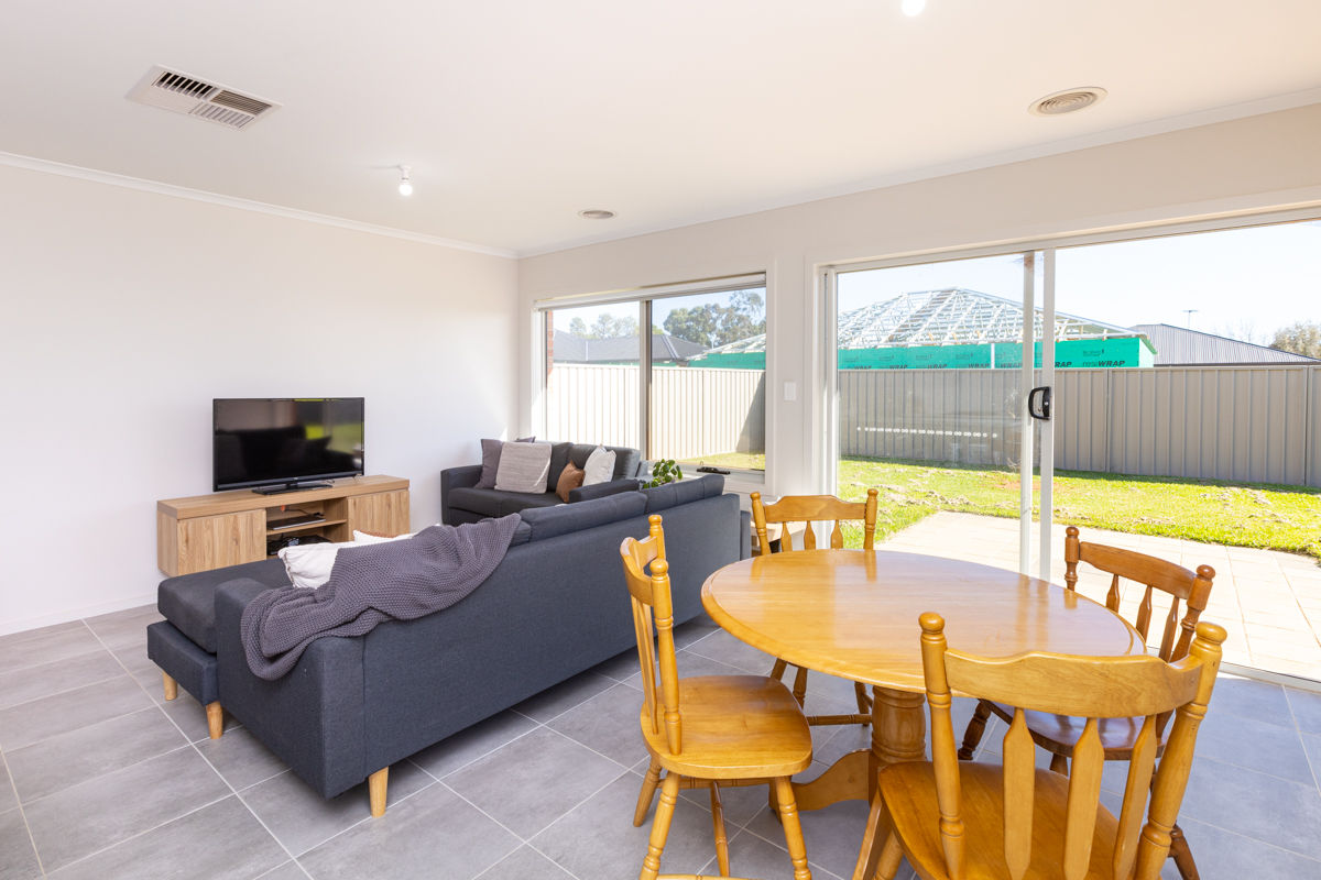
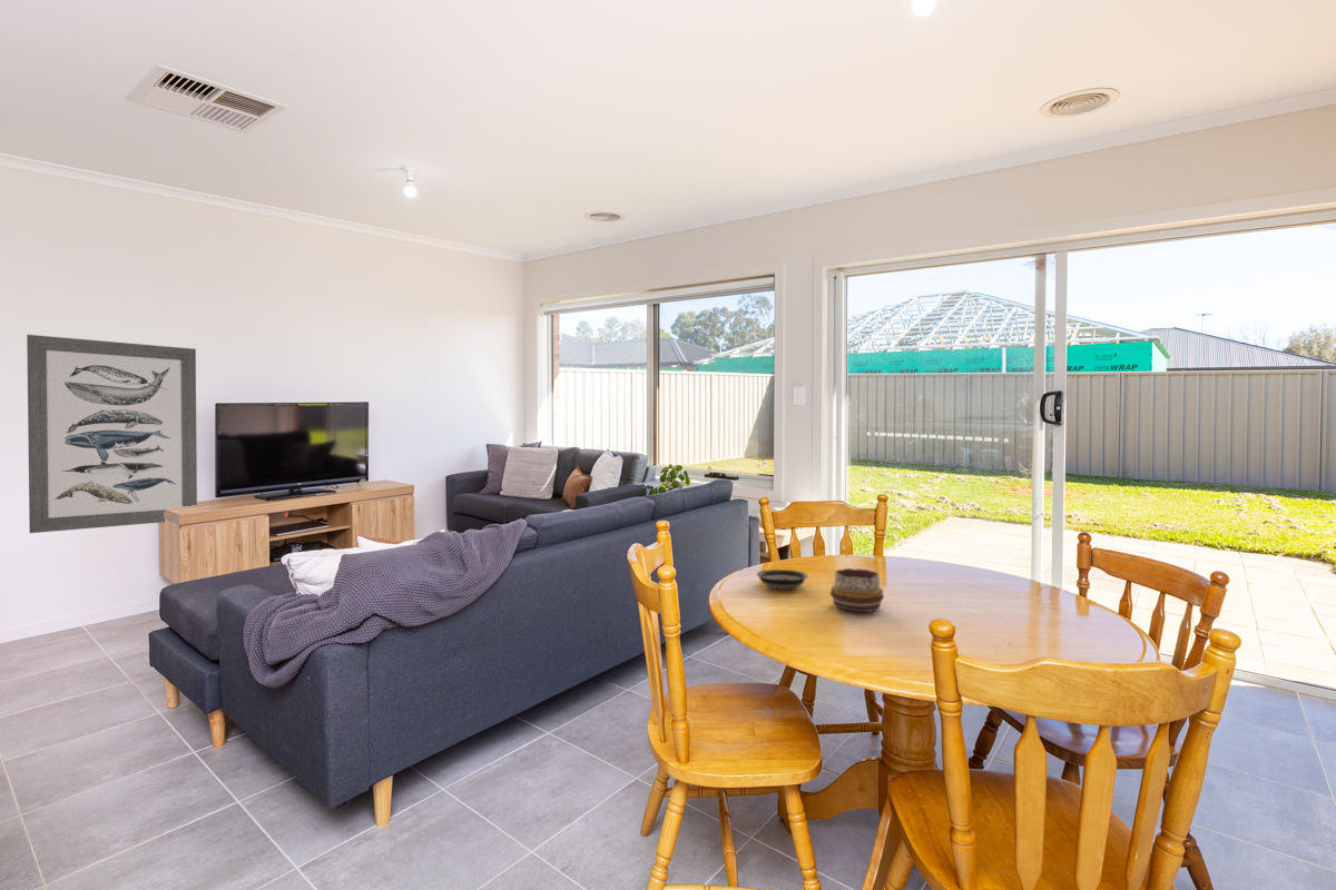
+ decorative bowl (856, 590)
+ wall art (118, 434)
+ saucer (782, 580)
